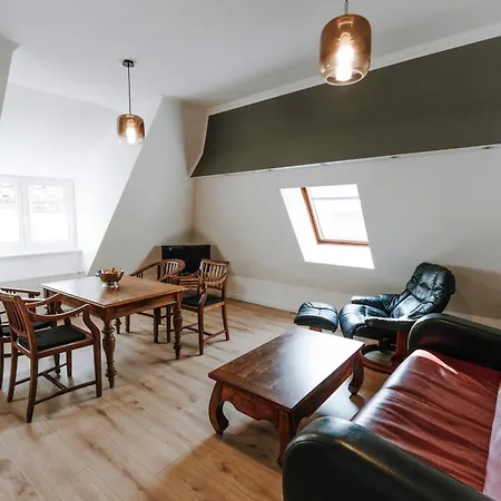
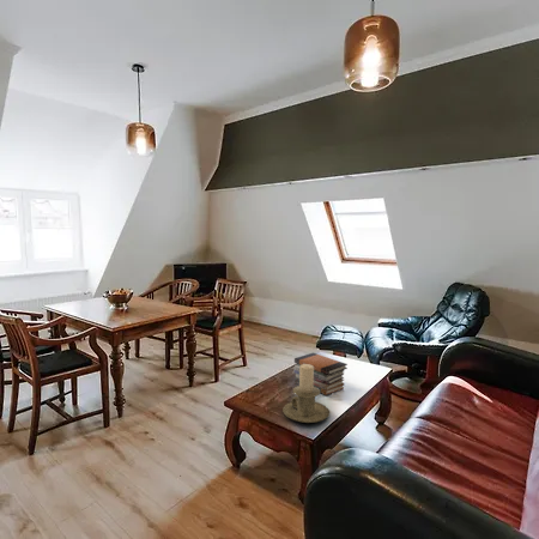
+ book stack (319, 371)
+ candle holder (305, 389)
